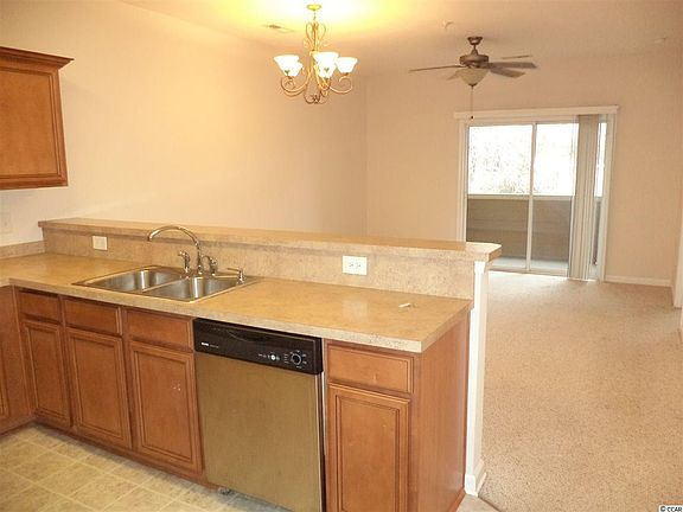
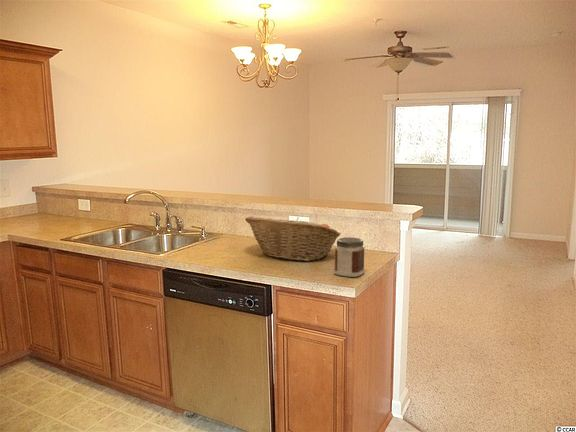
+ fruit basket (292, 234)
+ jar (349, 256)
